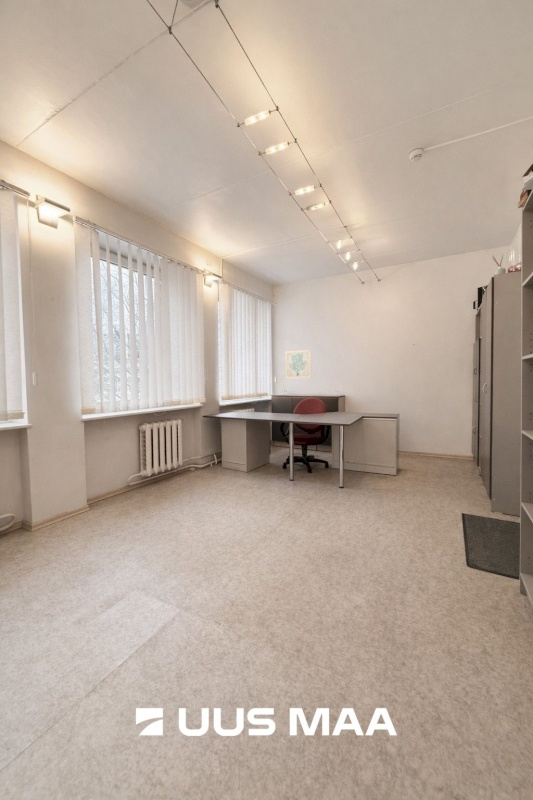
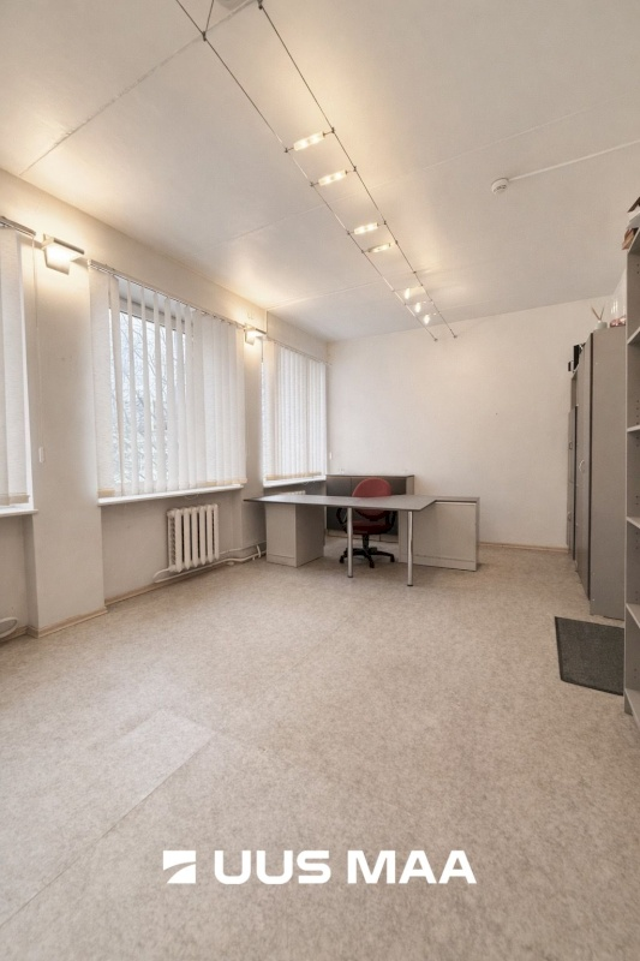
- wall art (297, 364)
